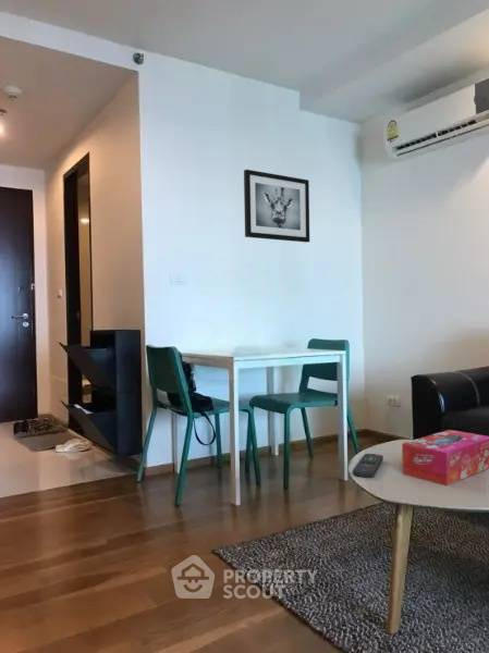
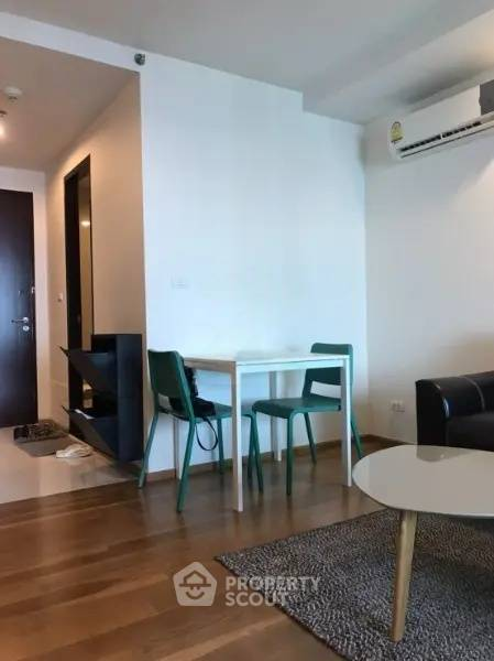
- wall art (278, 207)
- remote control (368, 464)
- tissue box (448, 455)
